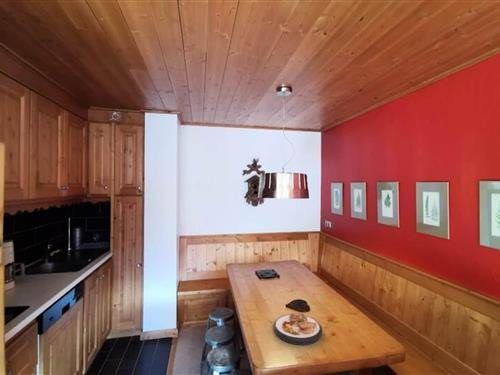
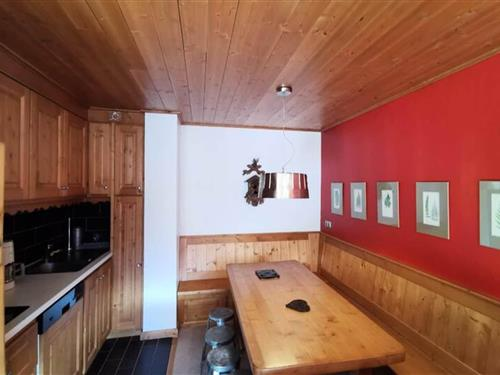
- plate (297, 326)
